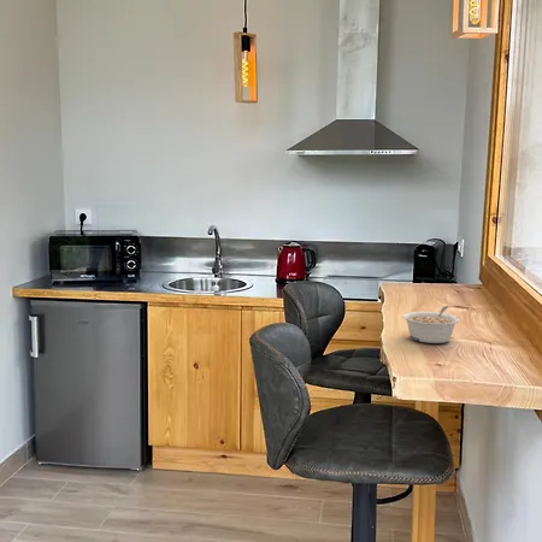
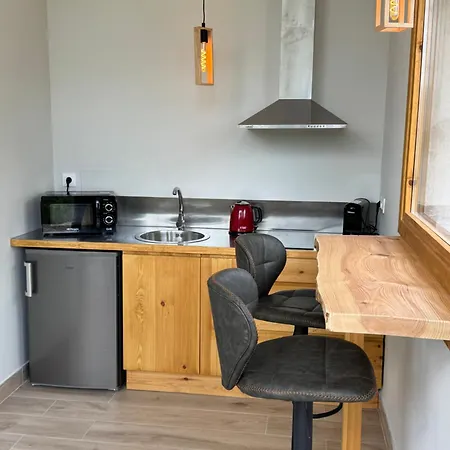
- legume (430, 325)
